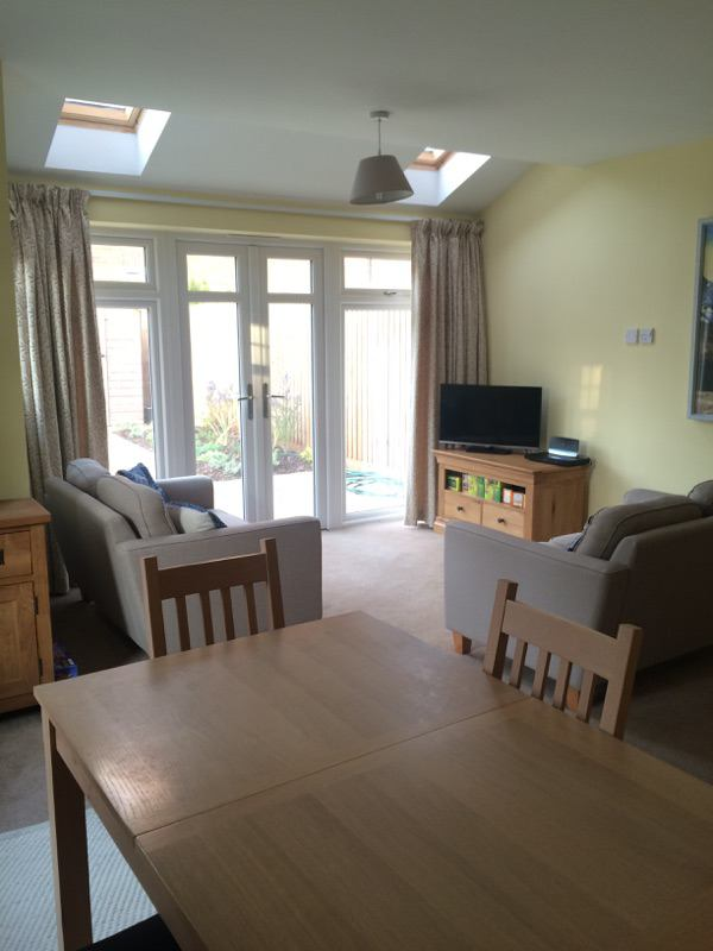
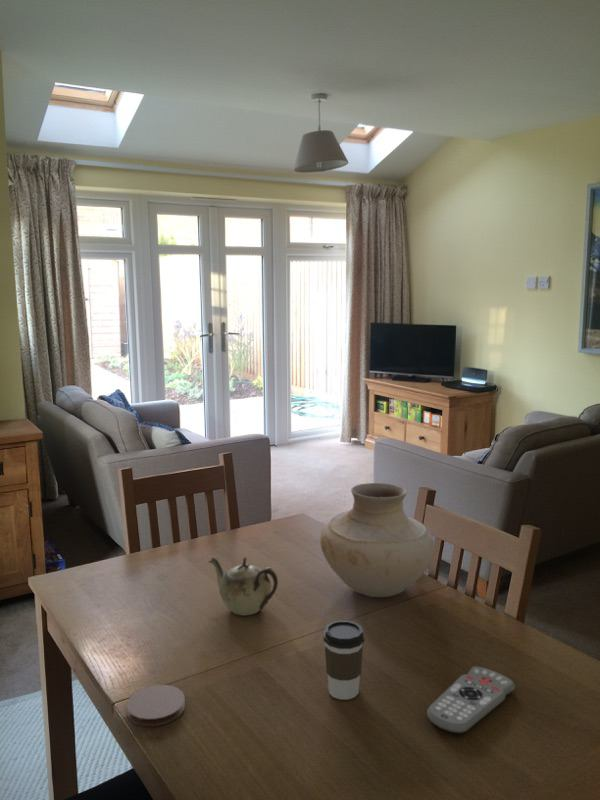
+ vase (377, 539)
+ remote control (469, 699)
+ teapot (242, 582)
+ coffee cup (343, 660)
+ coaster (156, 704)
